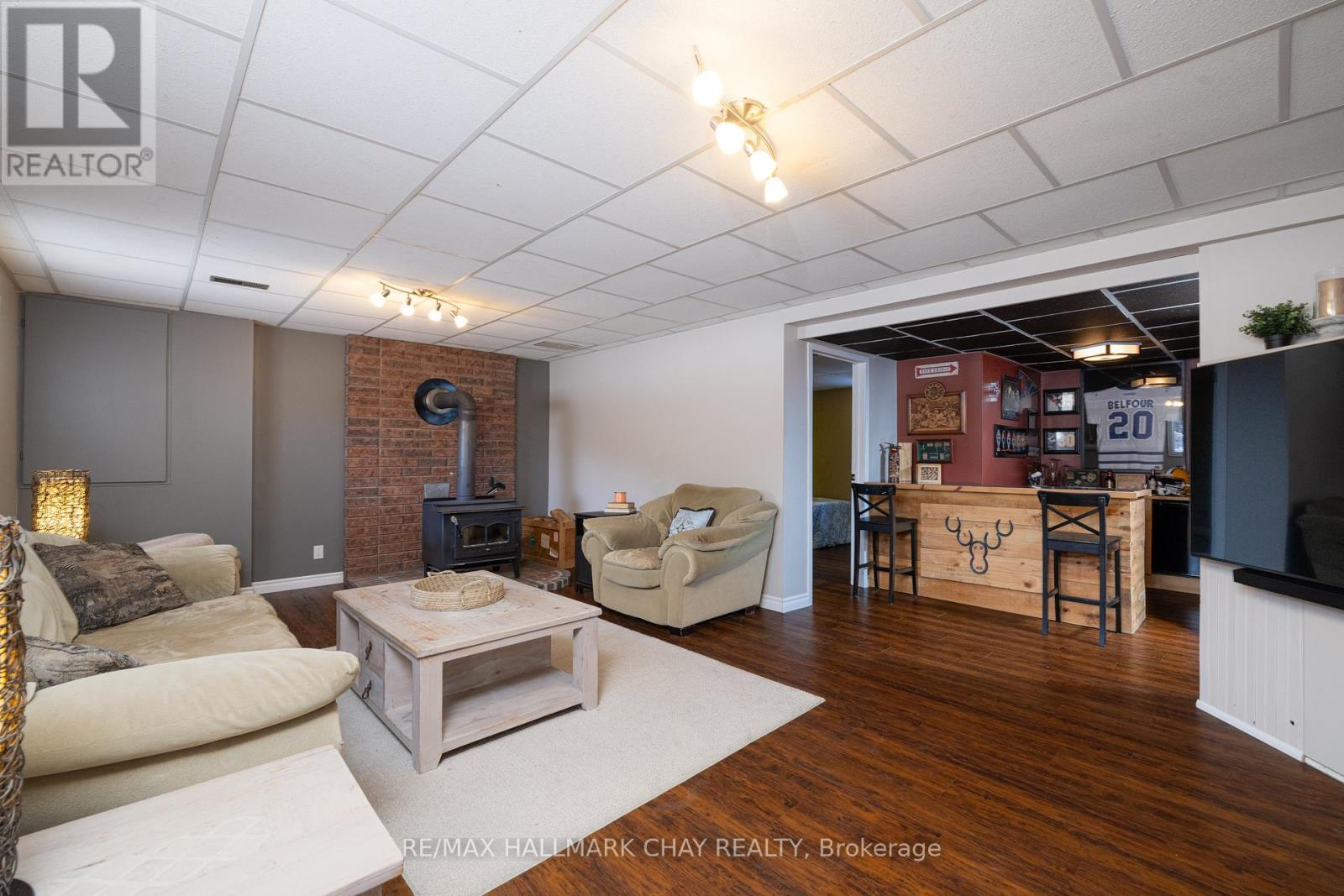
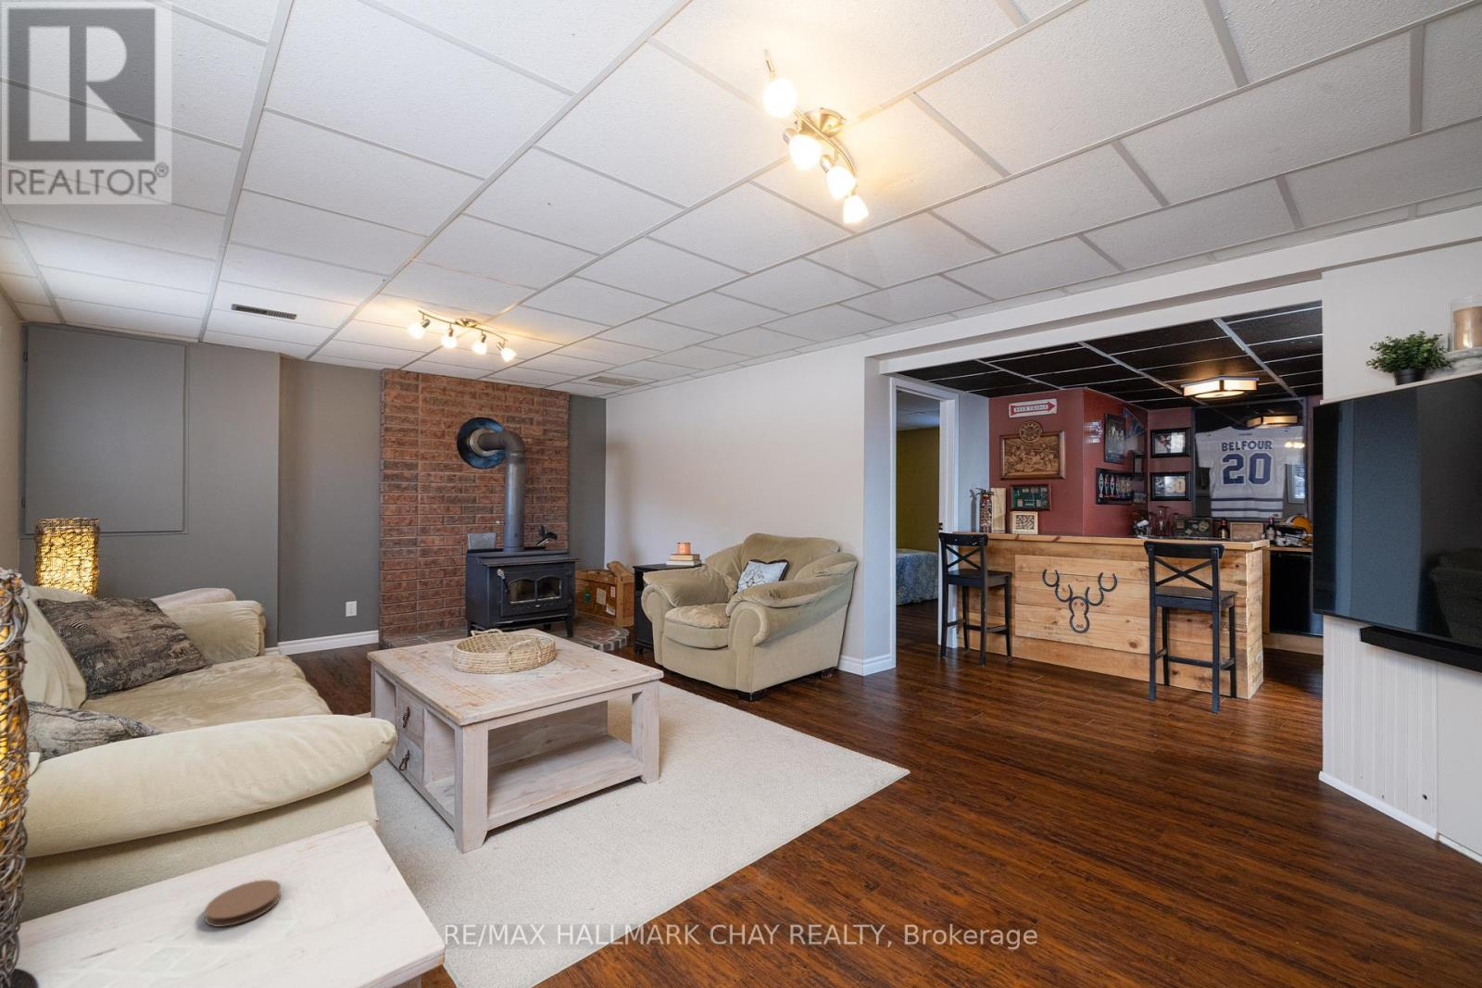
+ coaster (244, 902)
